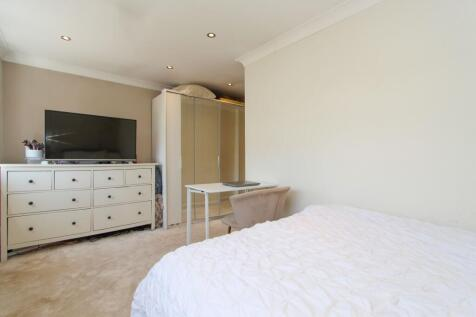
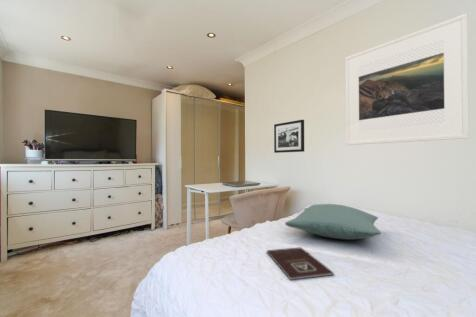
+ picture frame (288, 137)
+ book (296, 261)
+ pillow (334, 219)
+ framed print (396, 90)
